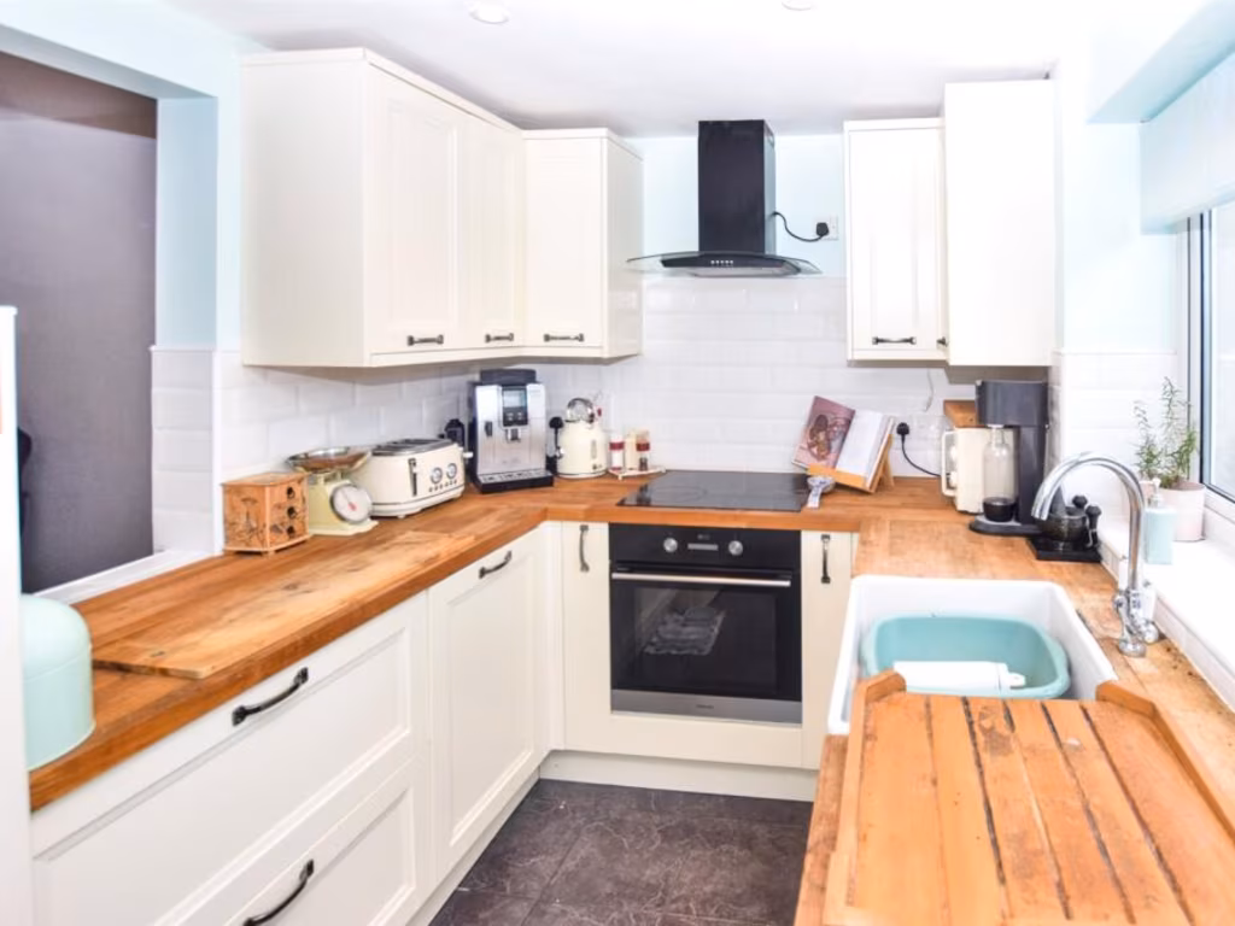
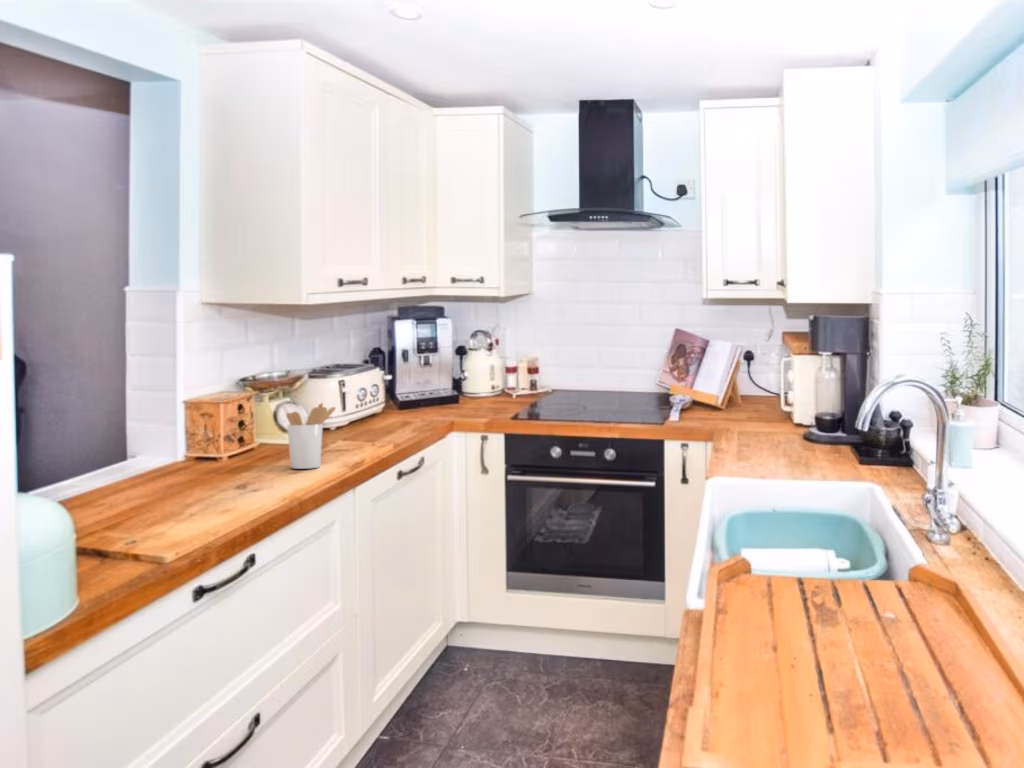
+ utensil holder (311, 435)
